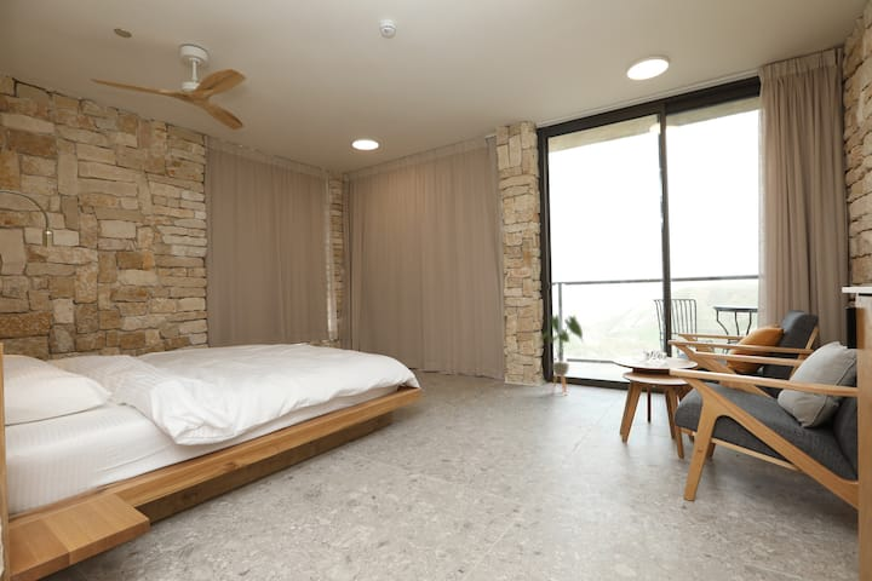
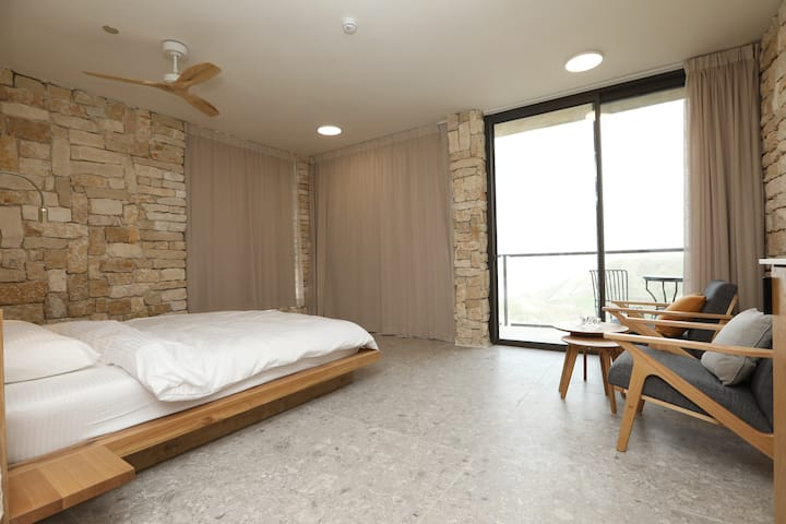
- house plant (562, 352)
